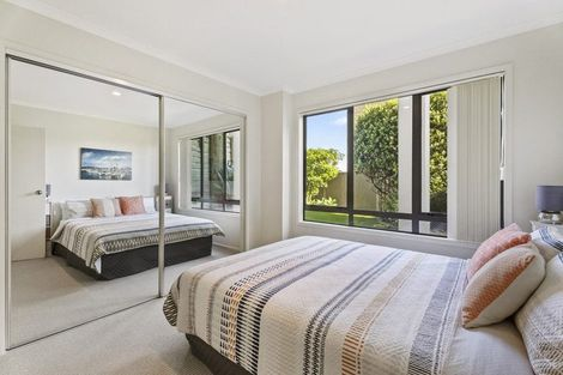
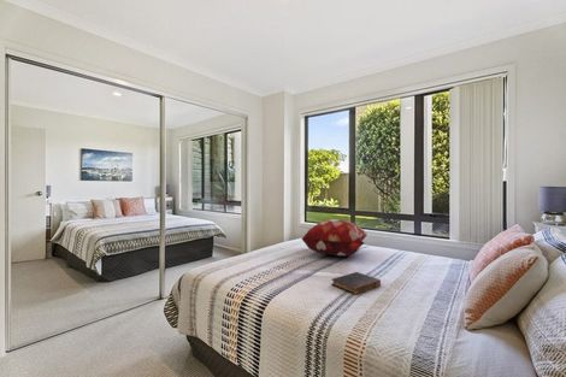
+ decorative pillow (336, 236)
+ book (355, 282)
